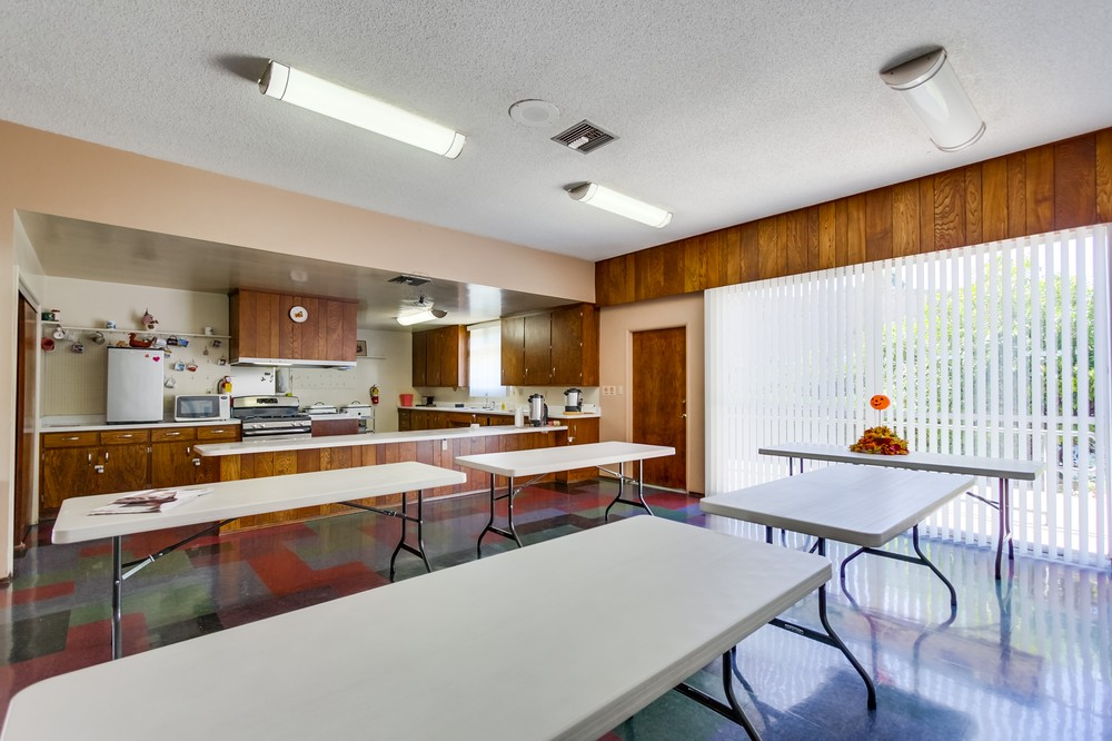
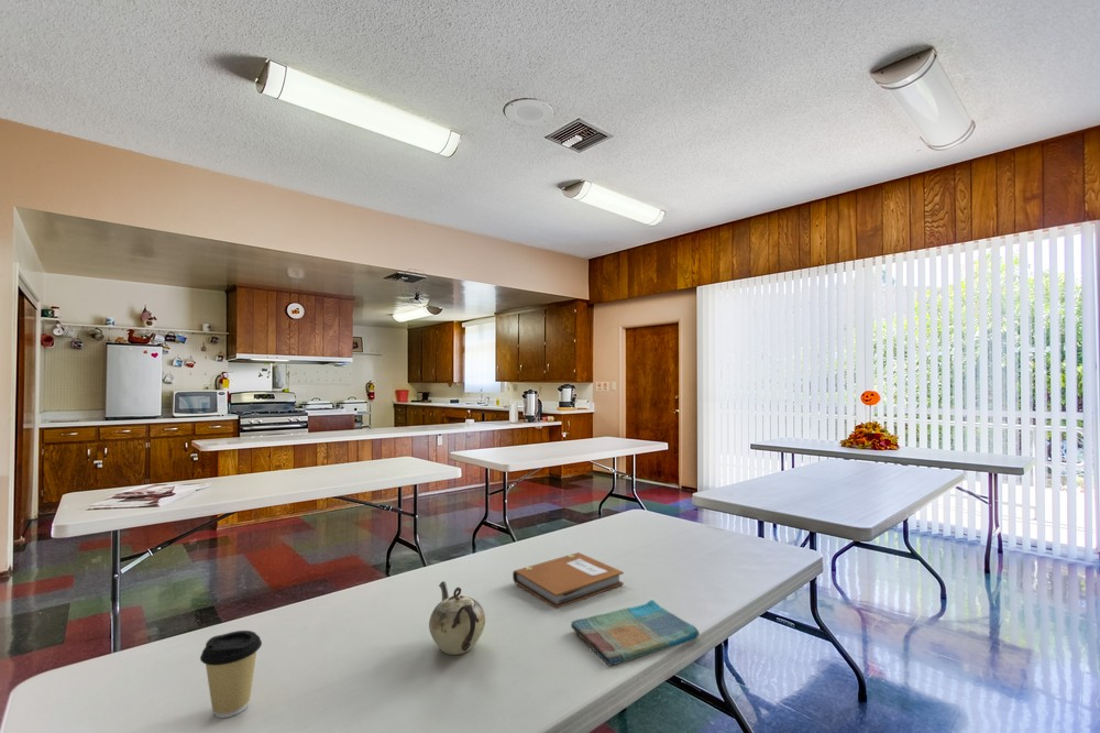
+ teapot (455, 614)
+ notebook (569, 576)
+ dish towel (634, 628)
+ coffee cup (231, 672)
